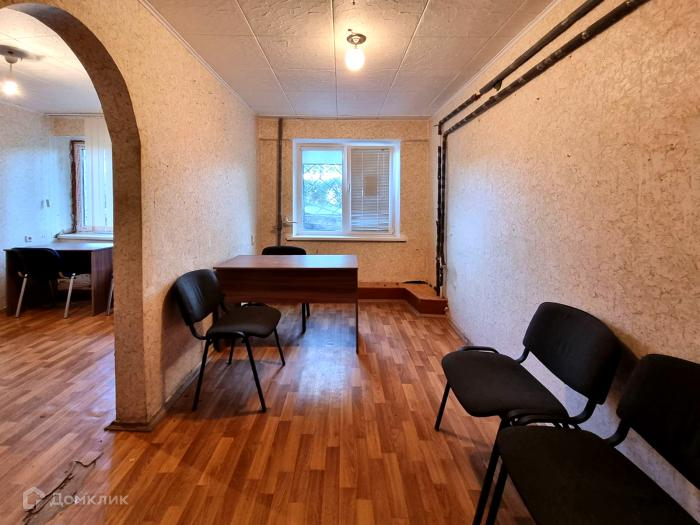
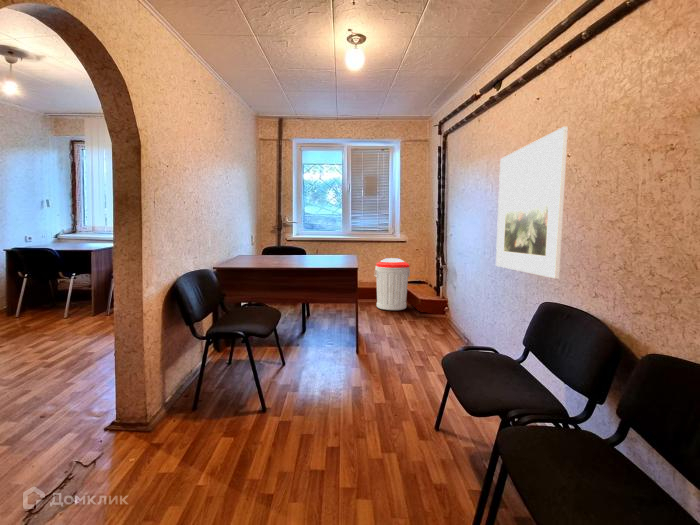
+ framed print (525, 209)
+ trash can (392, 282)
